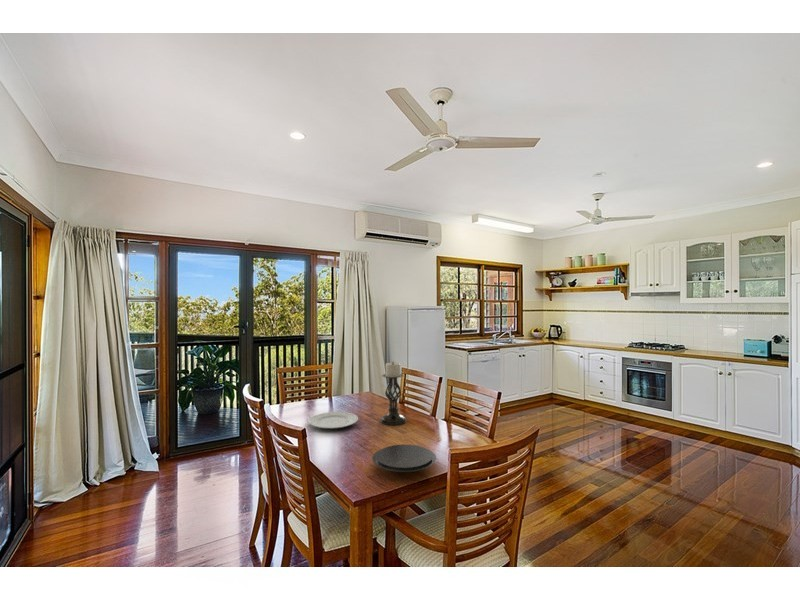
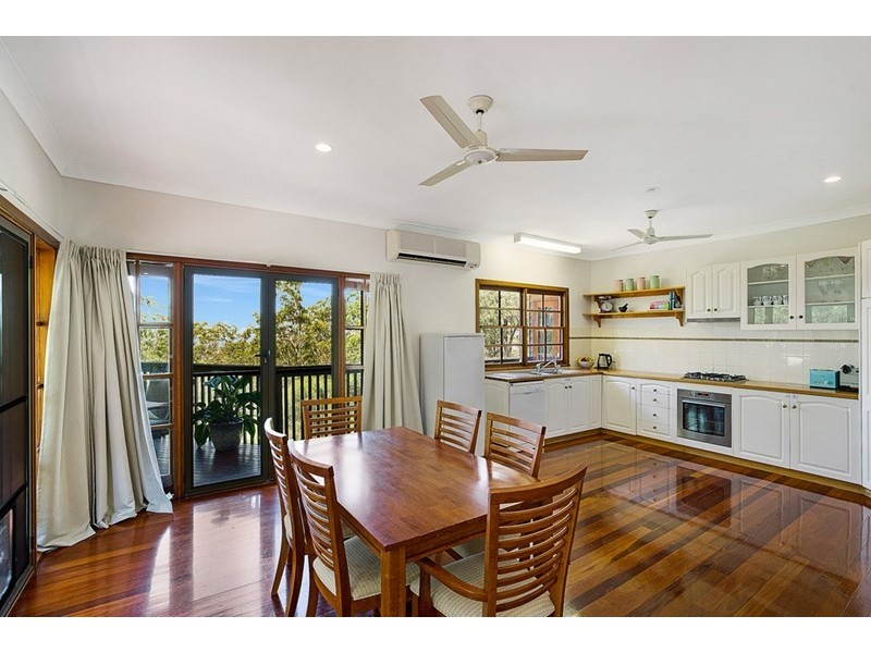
- chinaware (333, 421)
- candle holder (393, 392)
- plate (404, 461)
